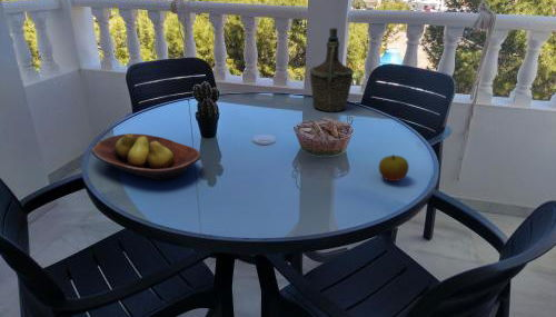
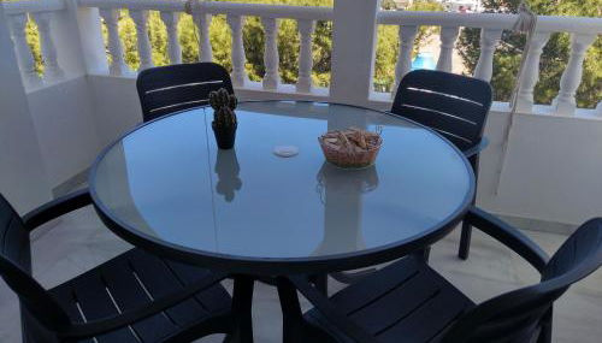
- apple (393, 167)
- bottle (331, 69)
- fruit bowl (145, 151)
